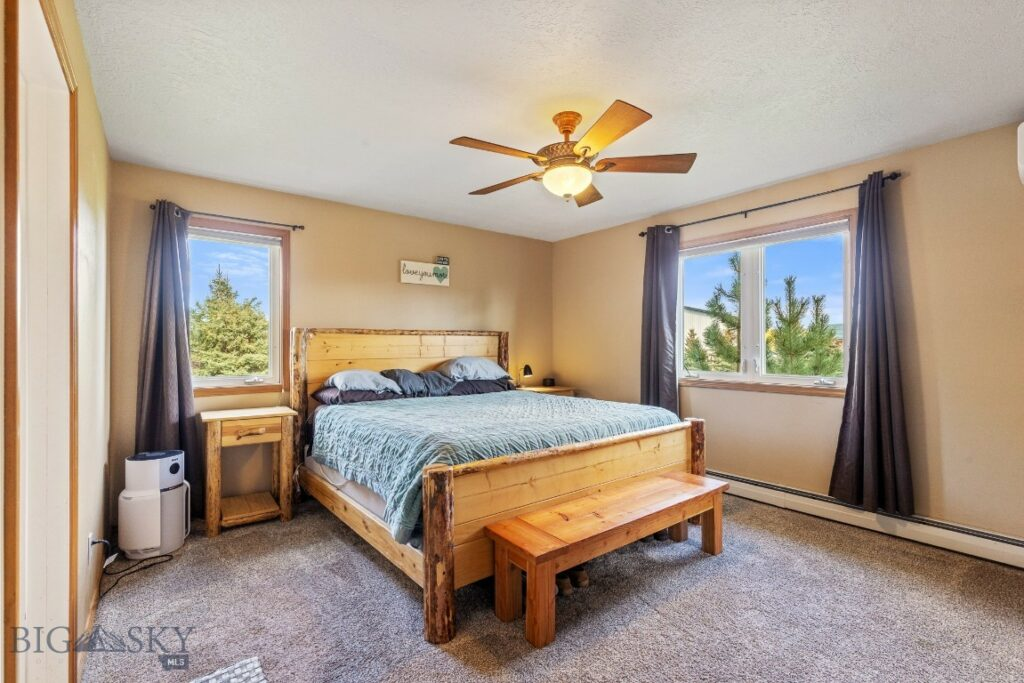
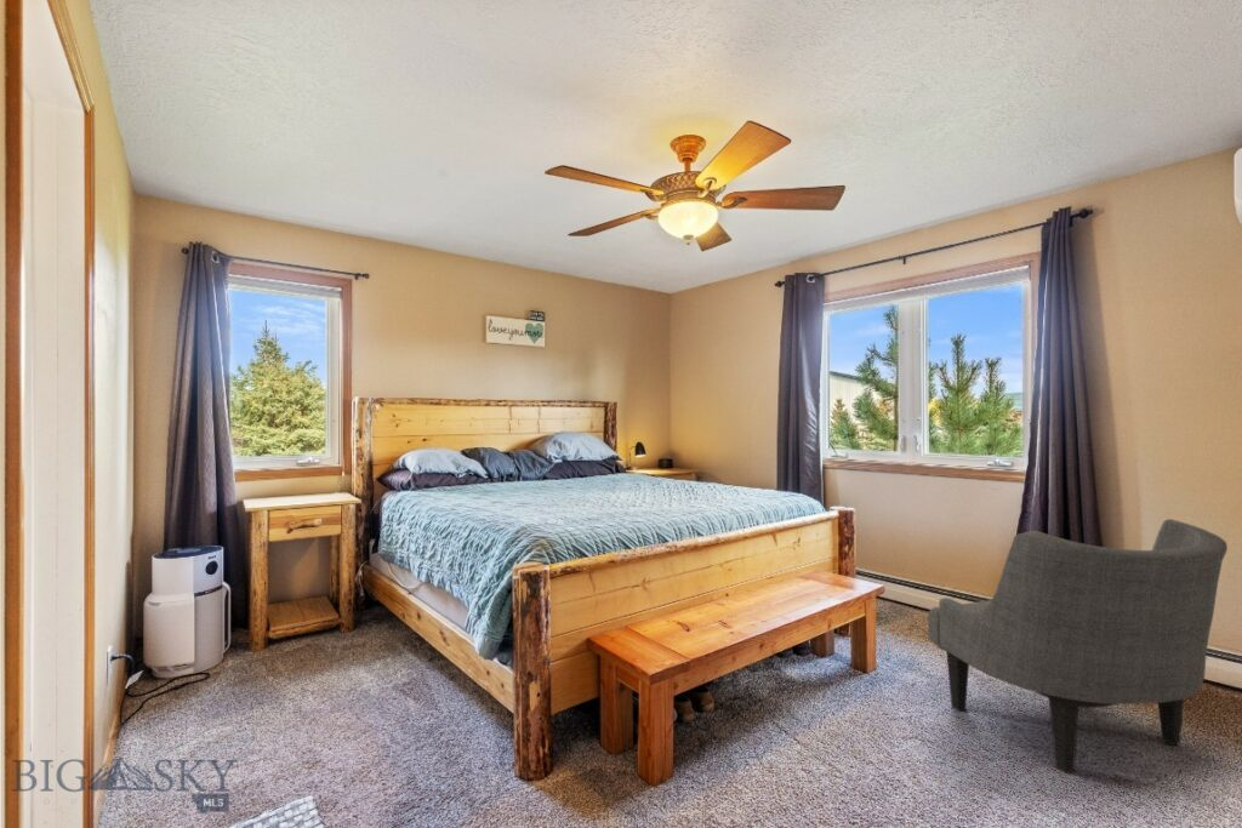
+ armchair (1077, 626)
